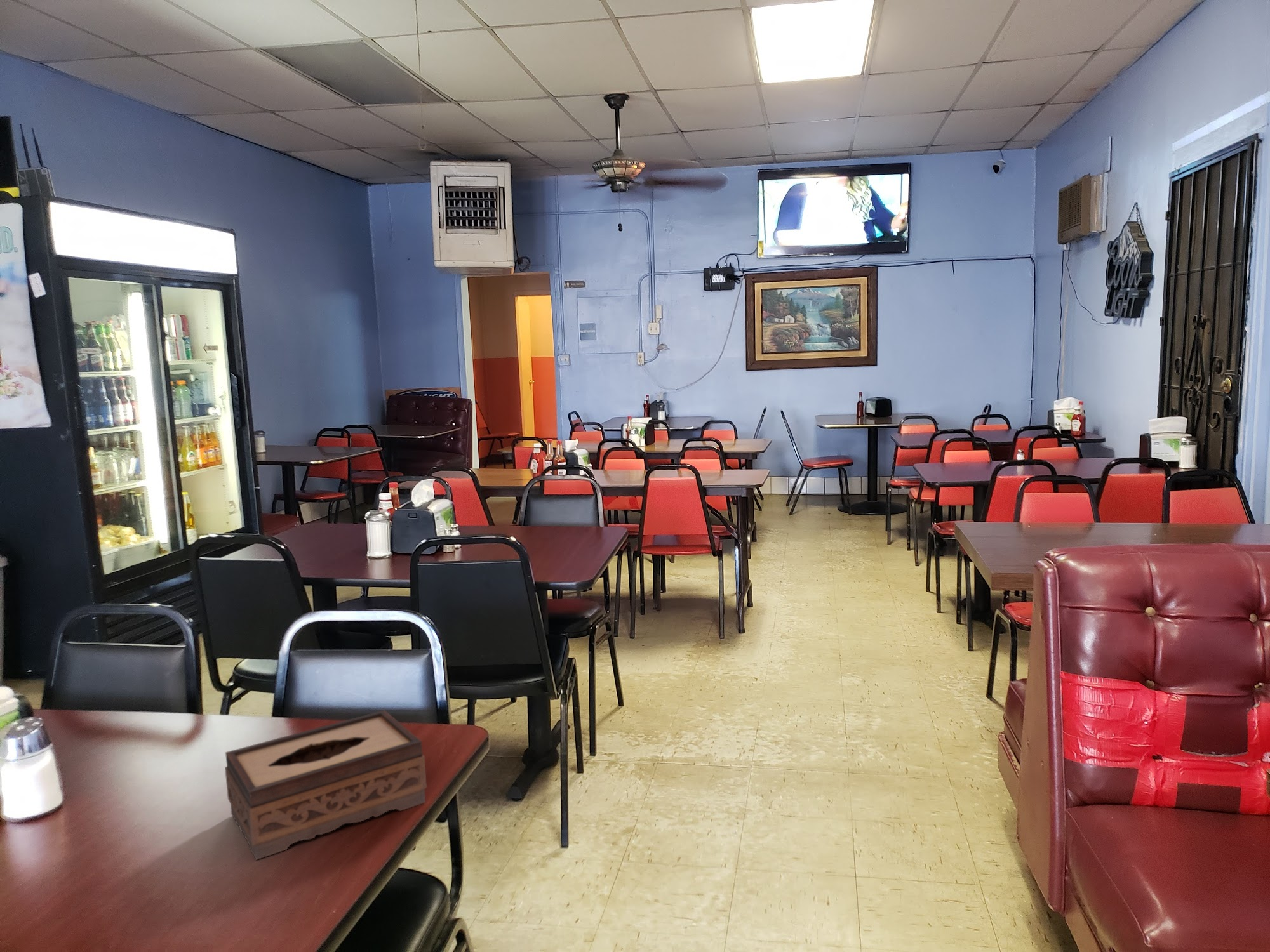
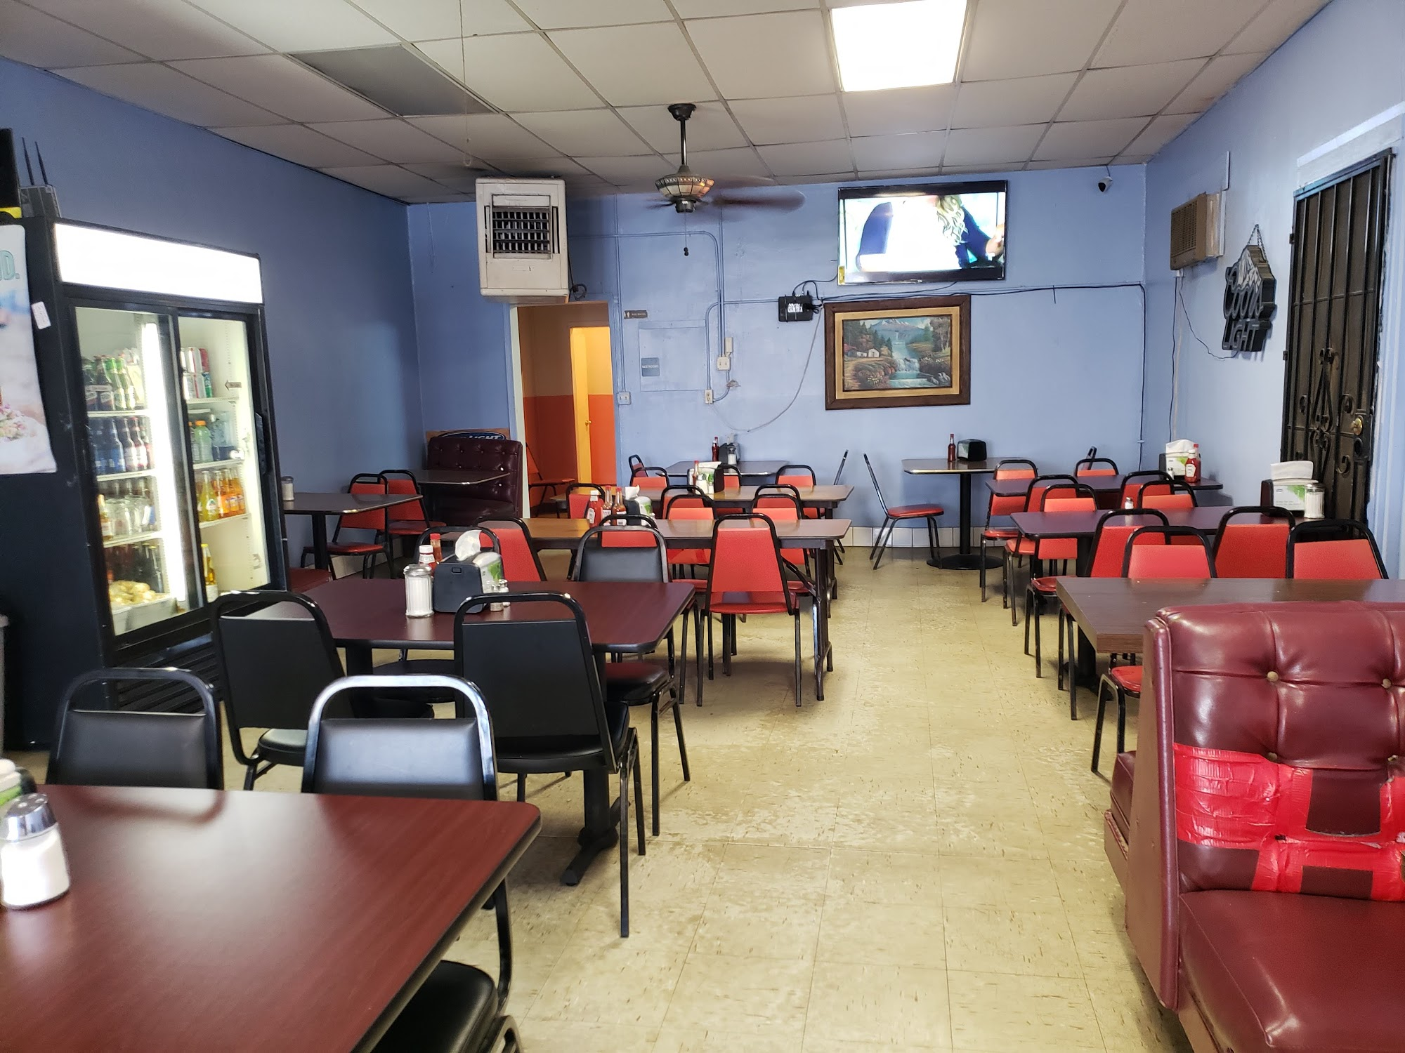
- tissue box (326, 777)
